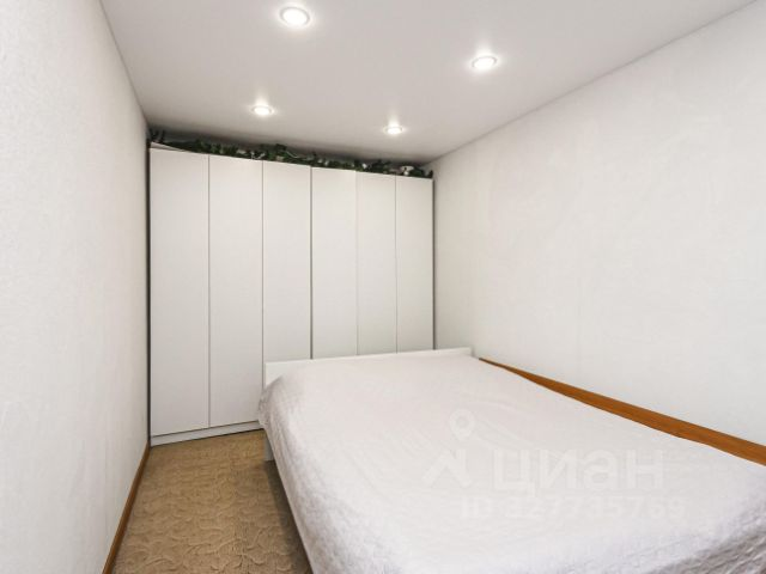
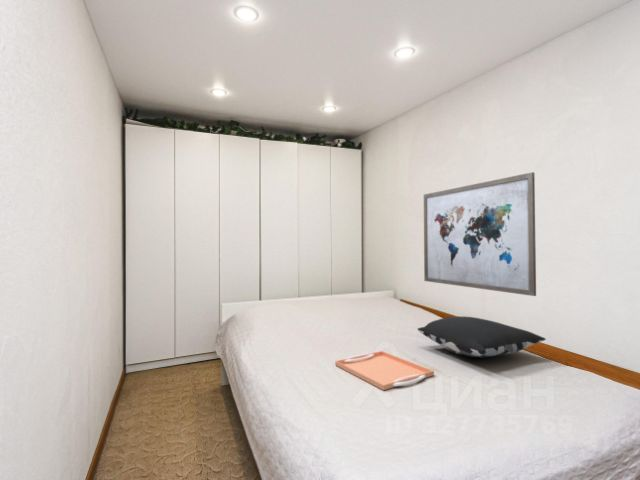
+ wall art (469, 236)
+ pillow (478, 335)
+ serving tray (382, 367)
